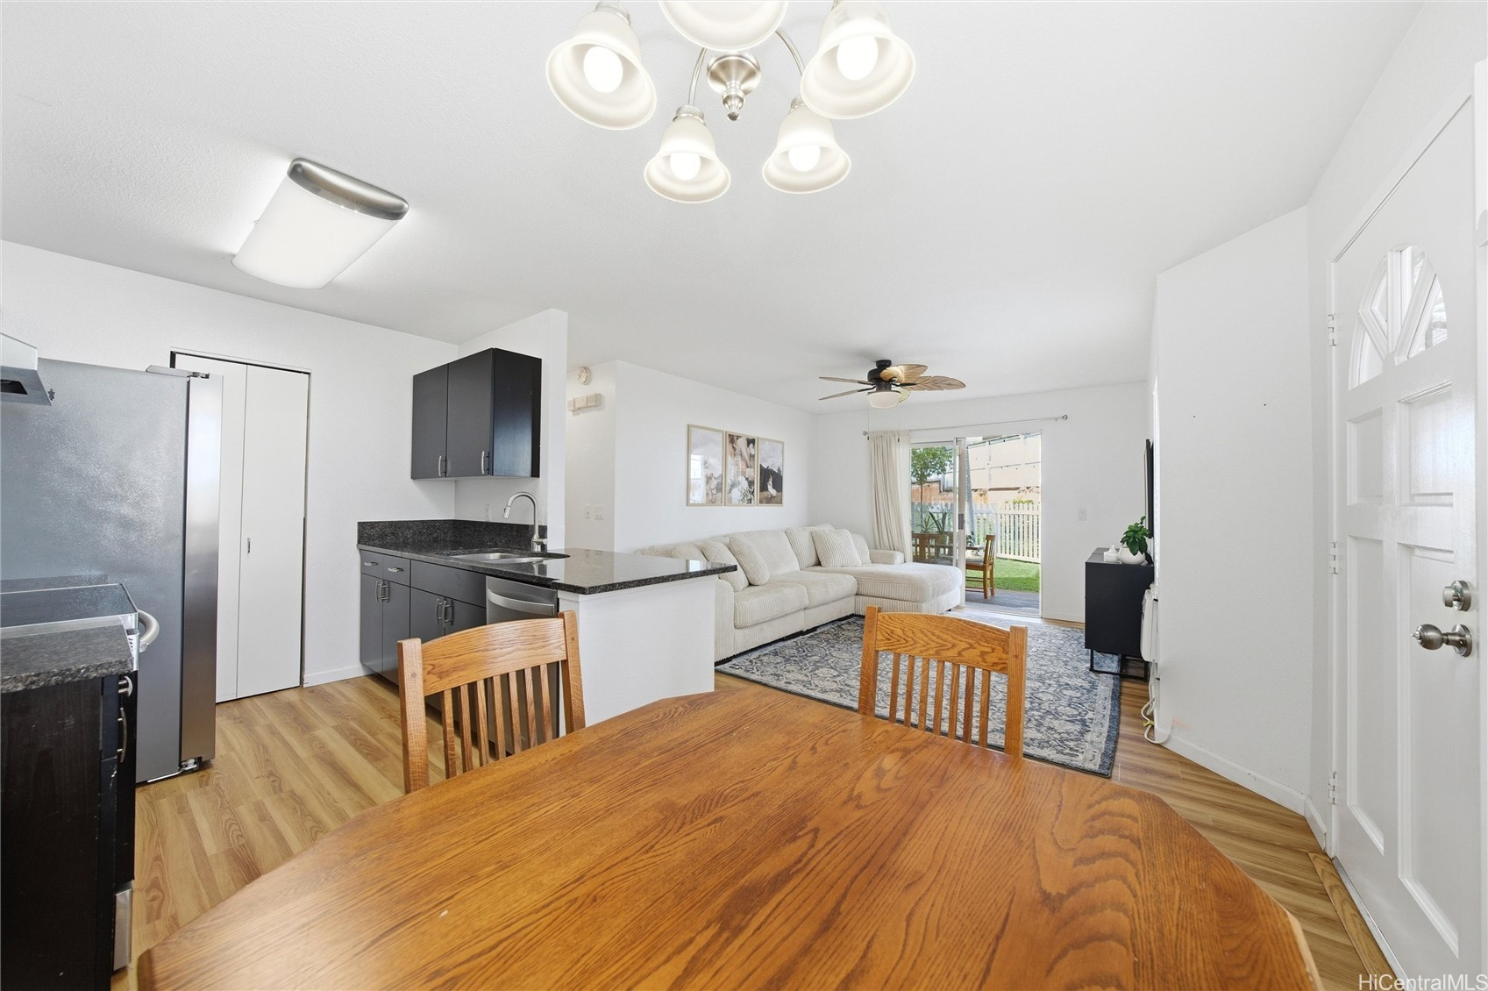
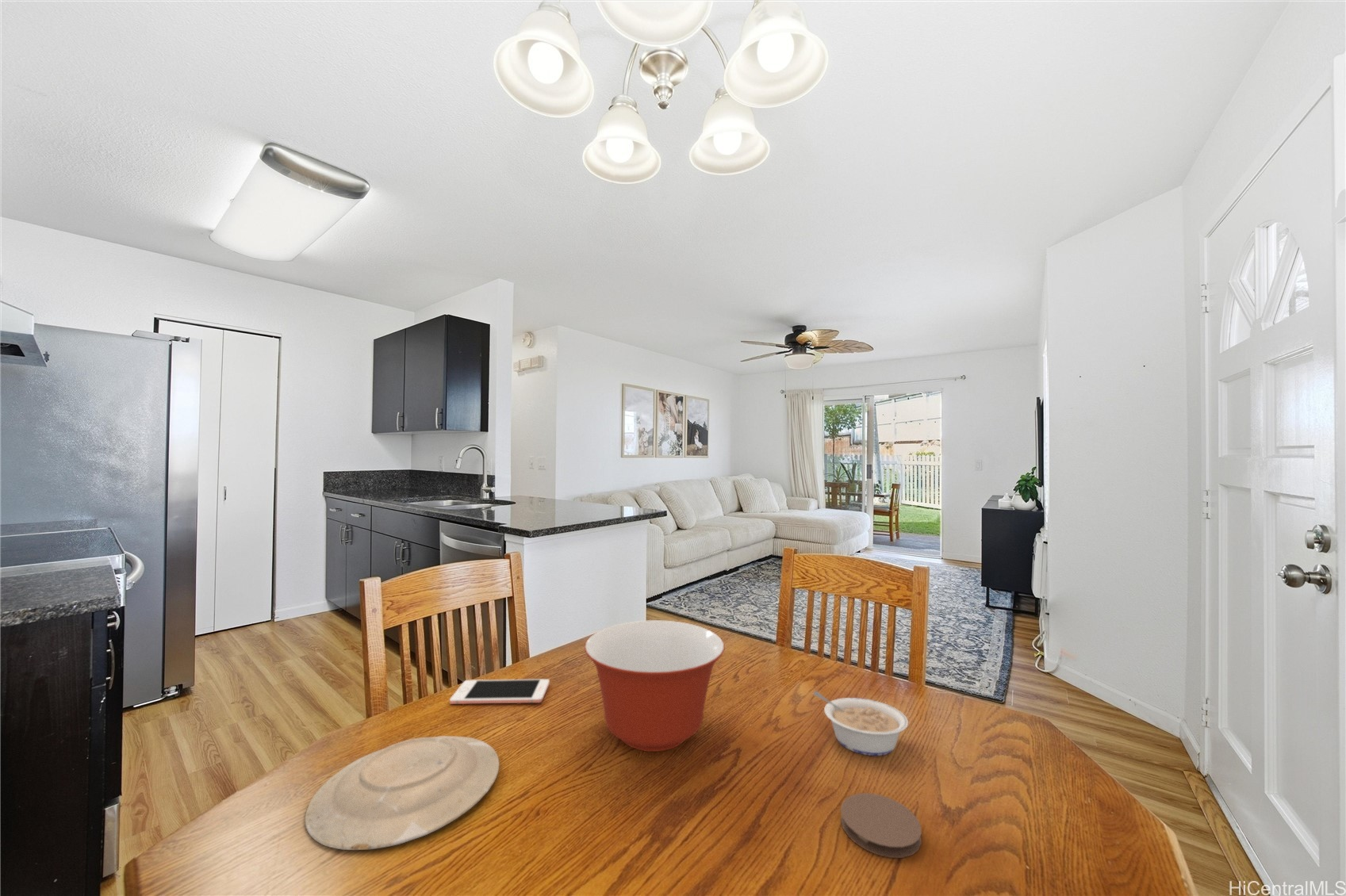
+ mixing bowl (654, 687)
+ coaster (880, 823)
+ plate (409, 772)
+ legume (861, 725)
+ cell phone (501, 691)
